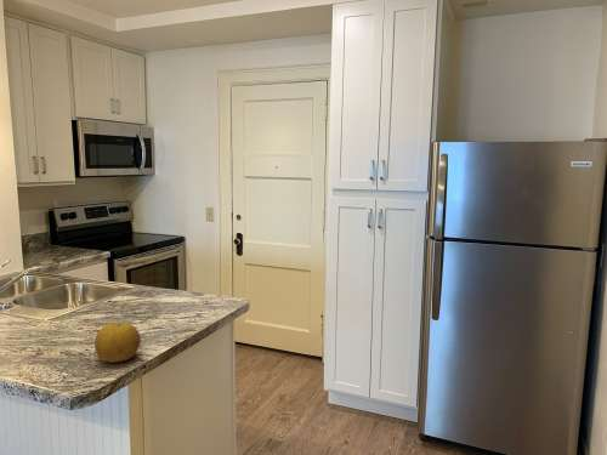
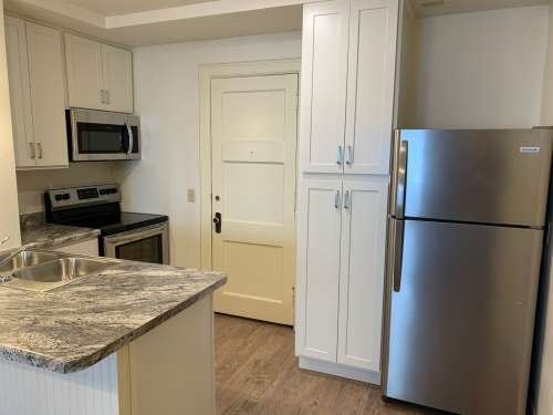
- fruit (117, 341)
